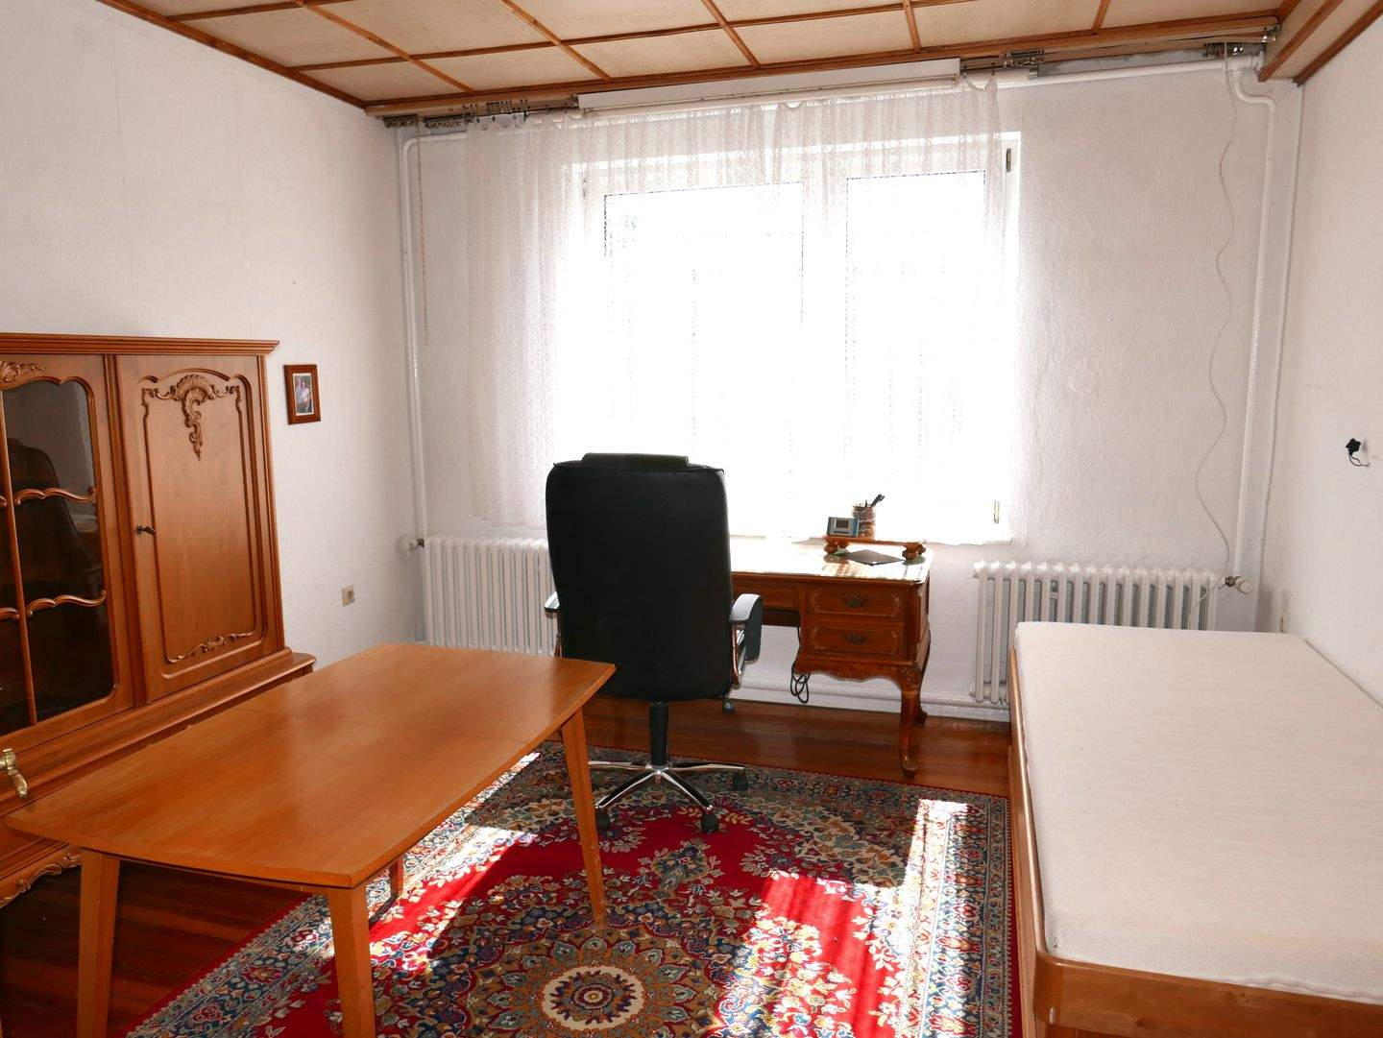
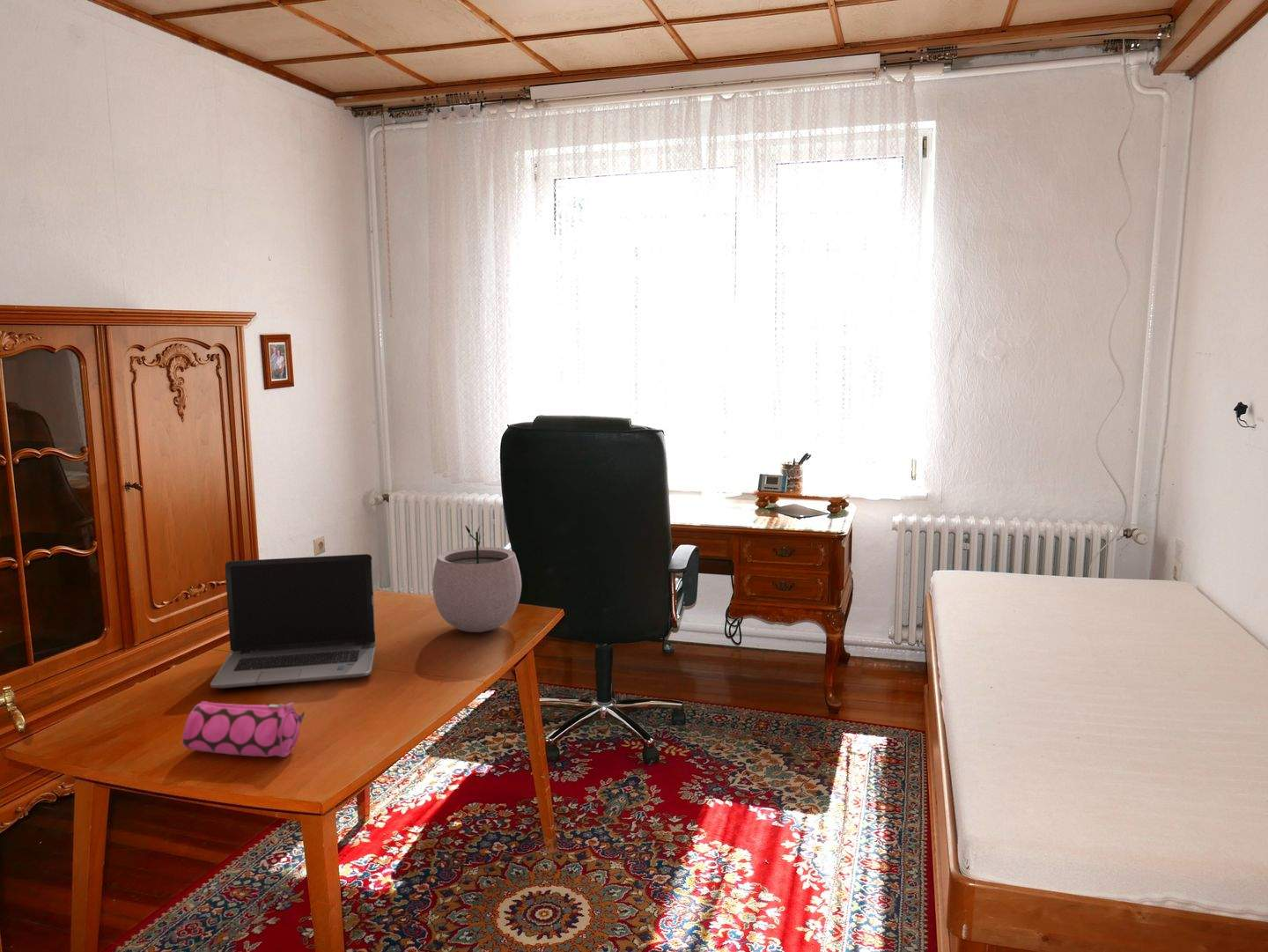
+ plant pot (476, 575)
+ laptop computer (296, 619)
+ pencil case (241, 727)
